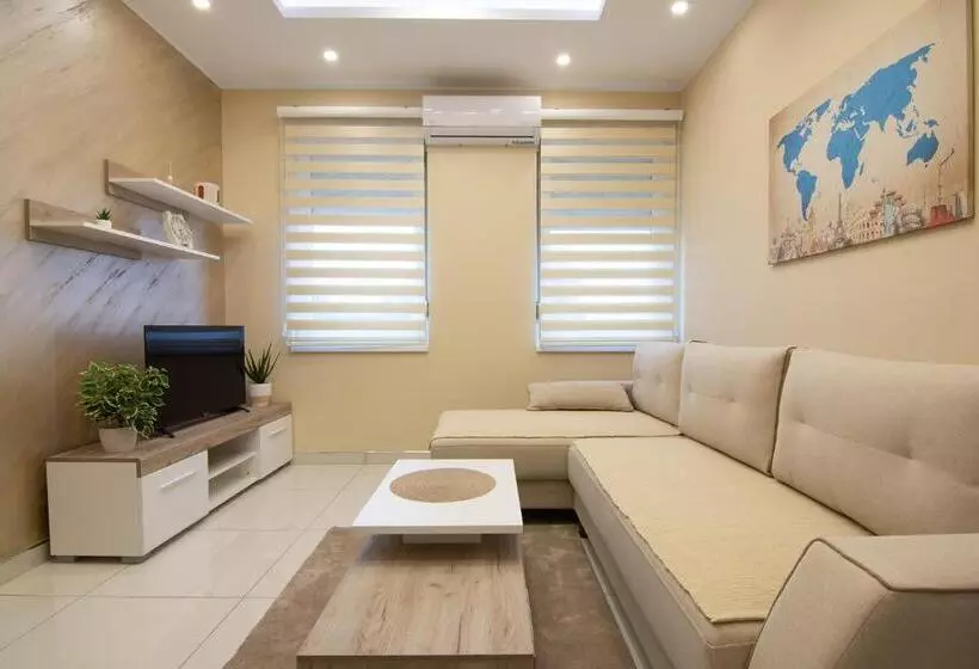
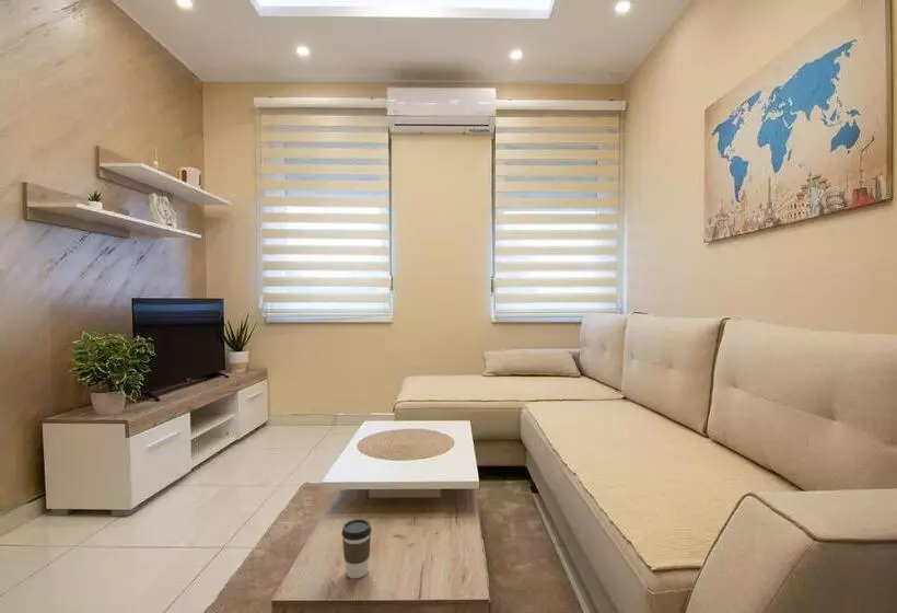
+ coffee cup (357, 548)
